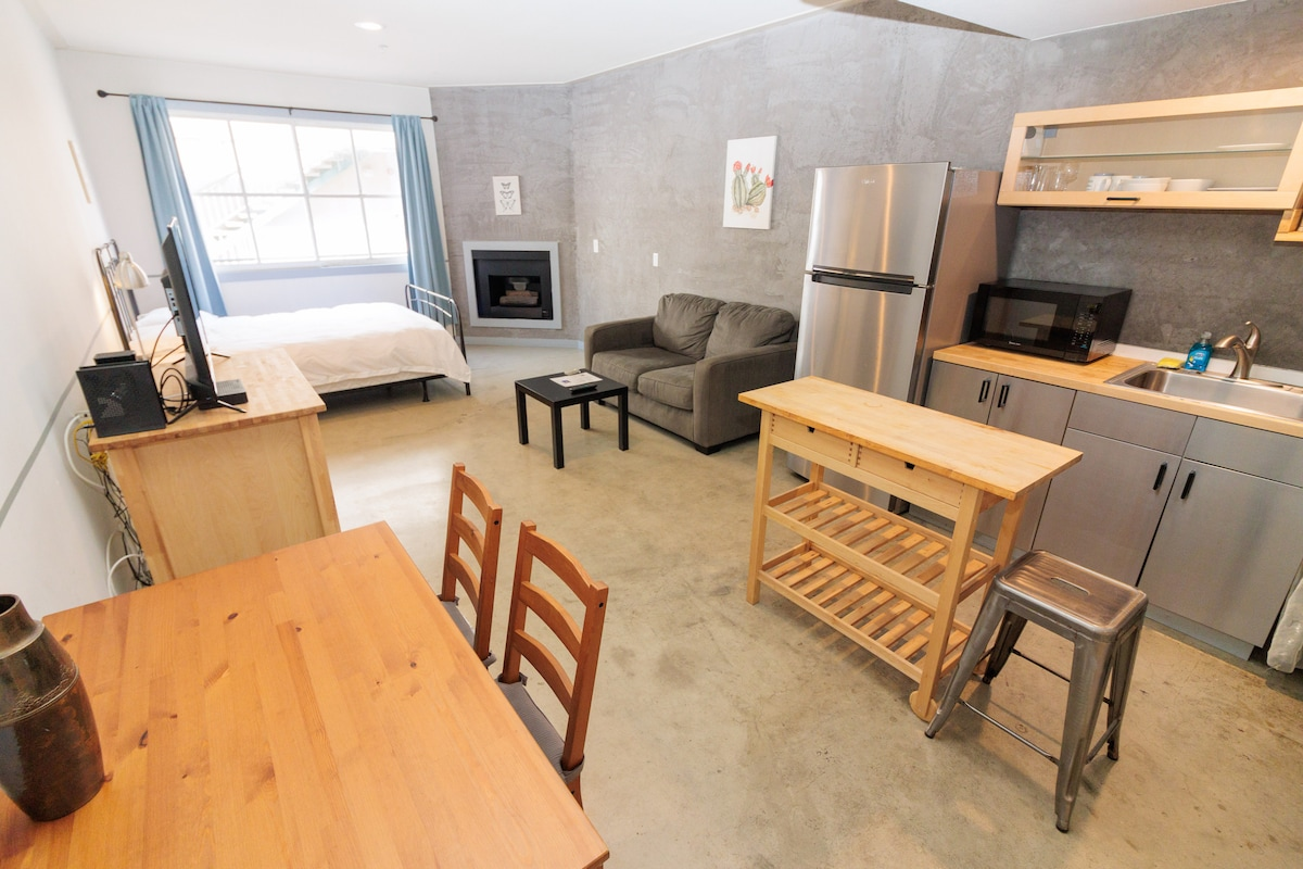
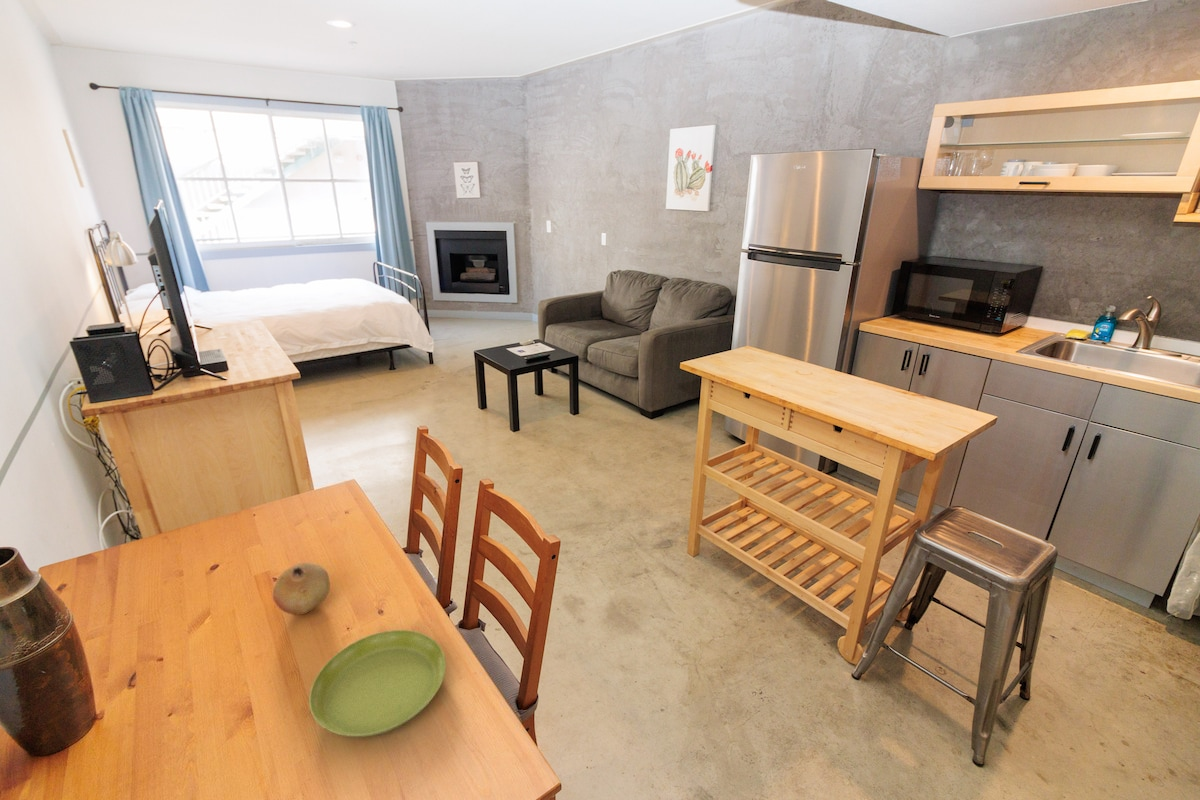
+ saucer (381, 683)
+ fruit (301, 585)
